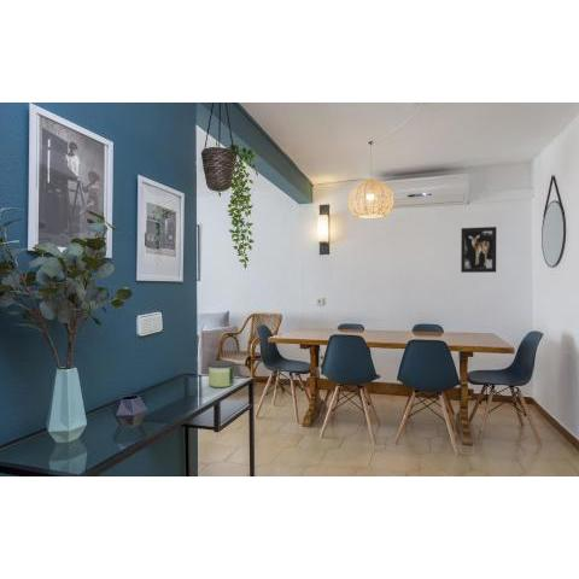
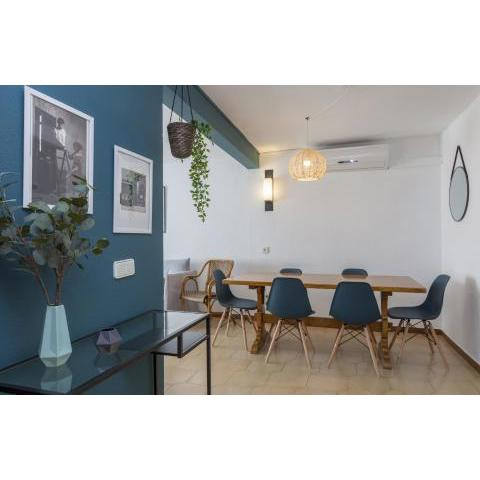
- wall art (478, 250)
- candle (221, 373)
